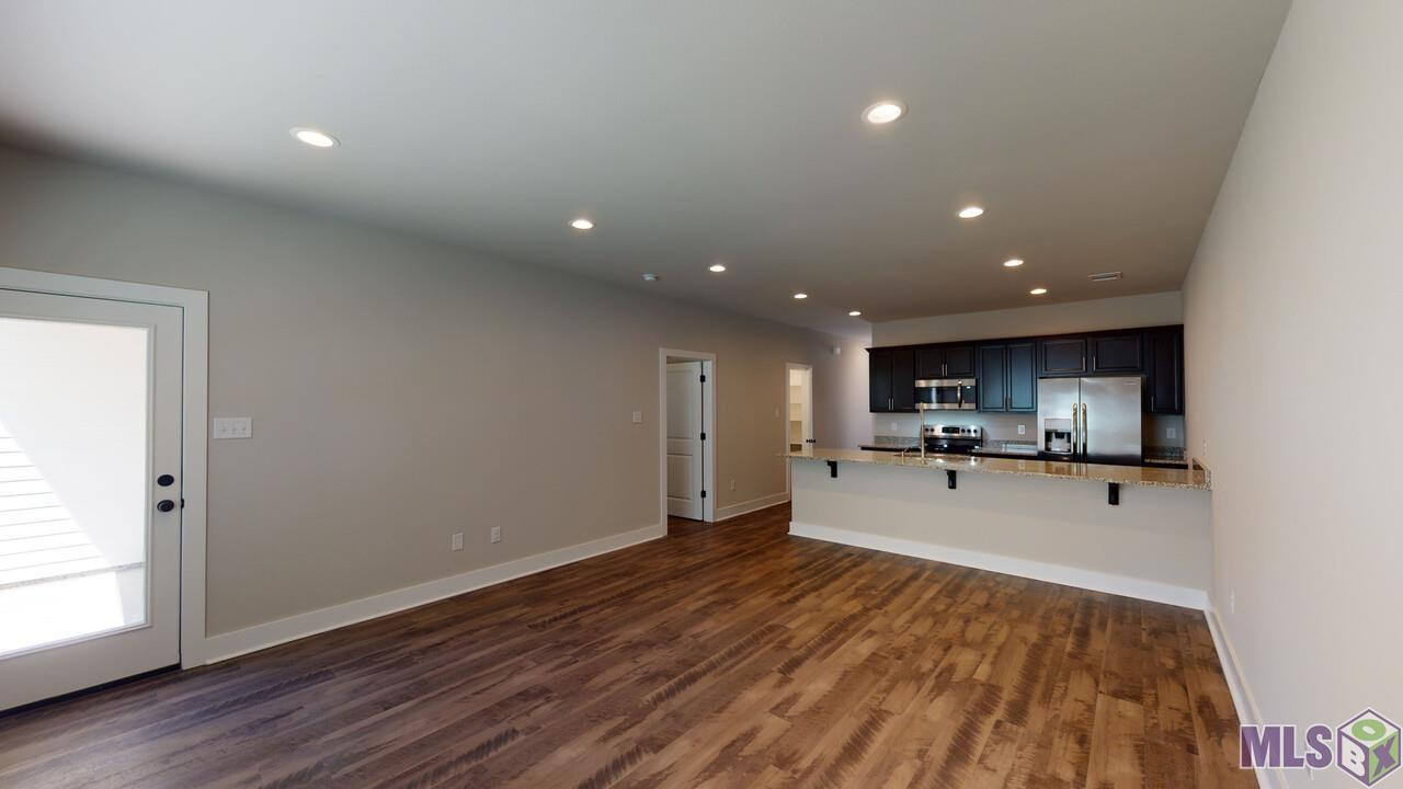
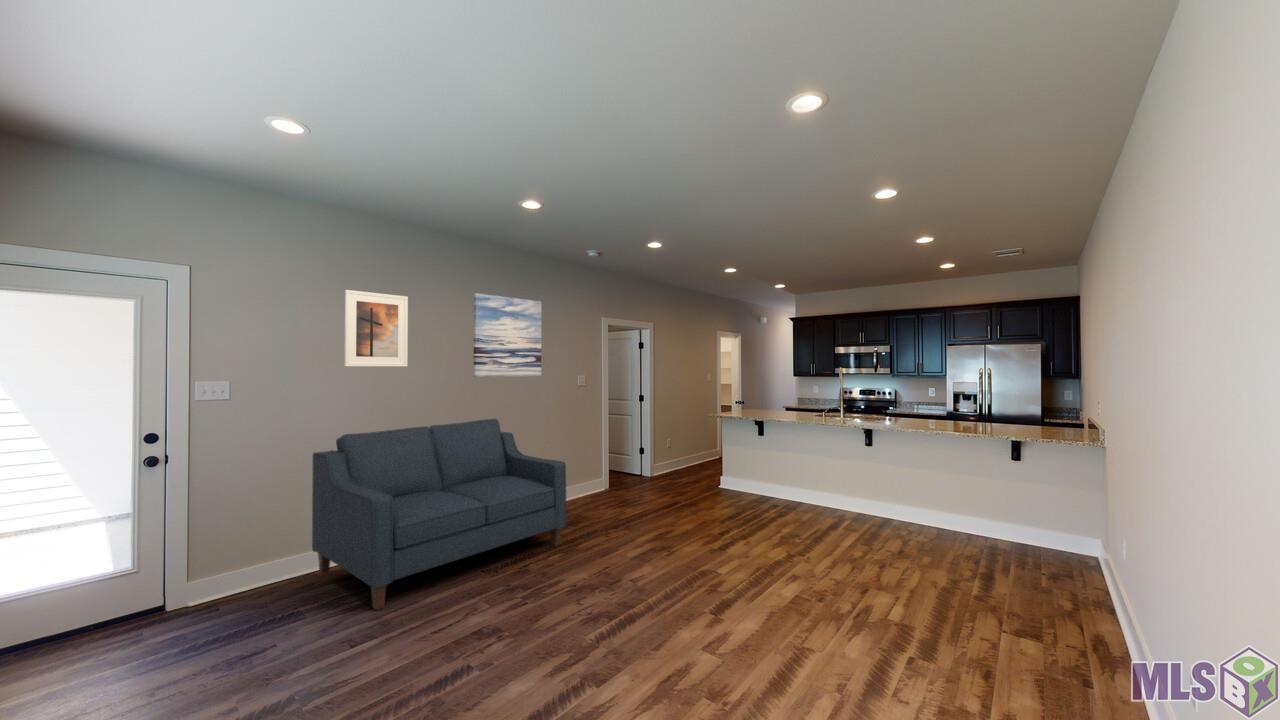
+ wall art (509, 337)
+ sofa (449, 492)
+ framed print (377, 329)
